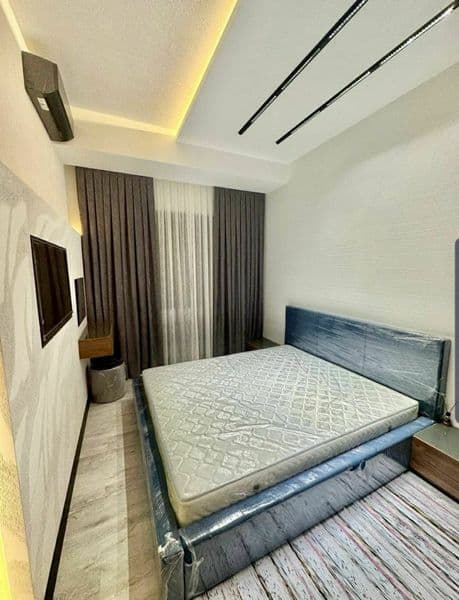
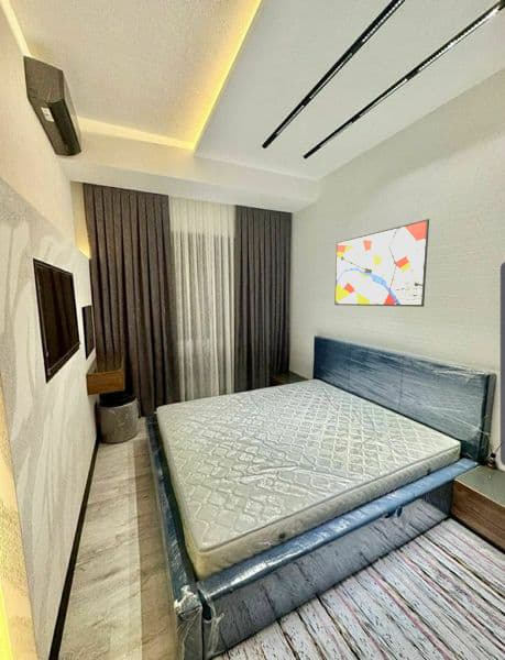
+ wall art (373, 270)
